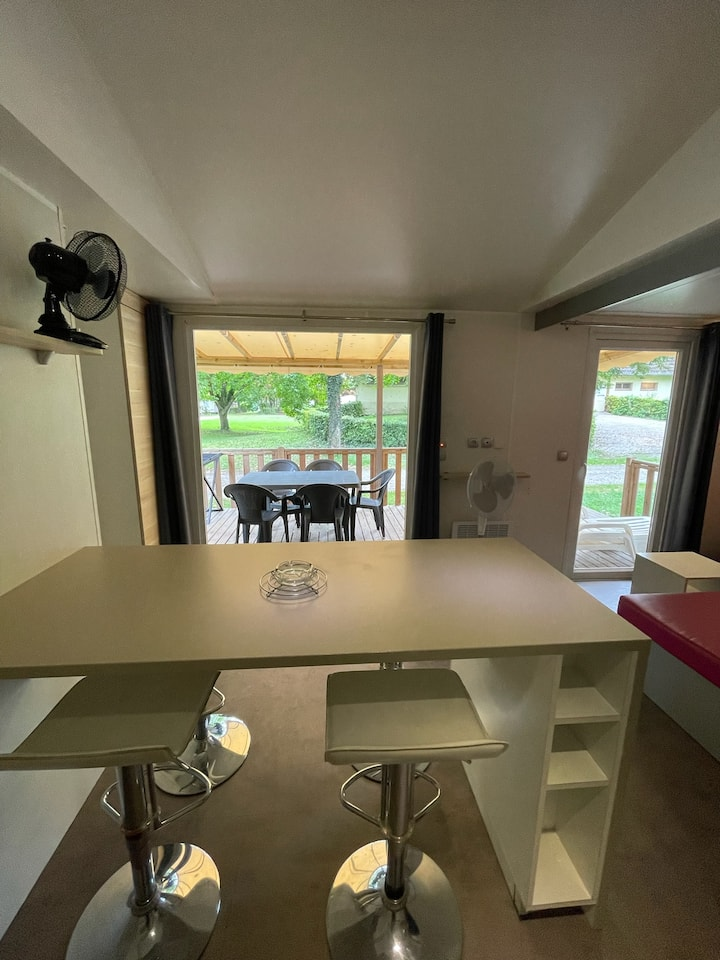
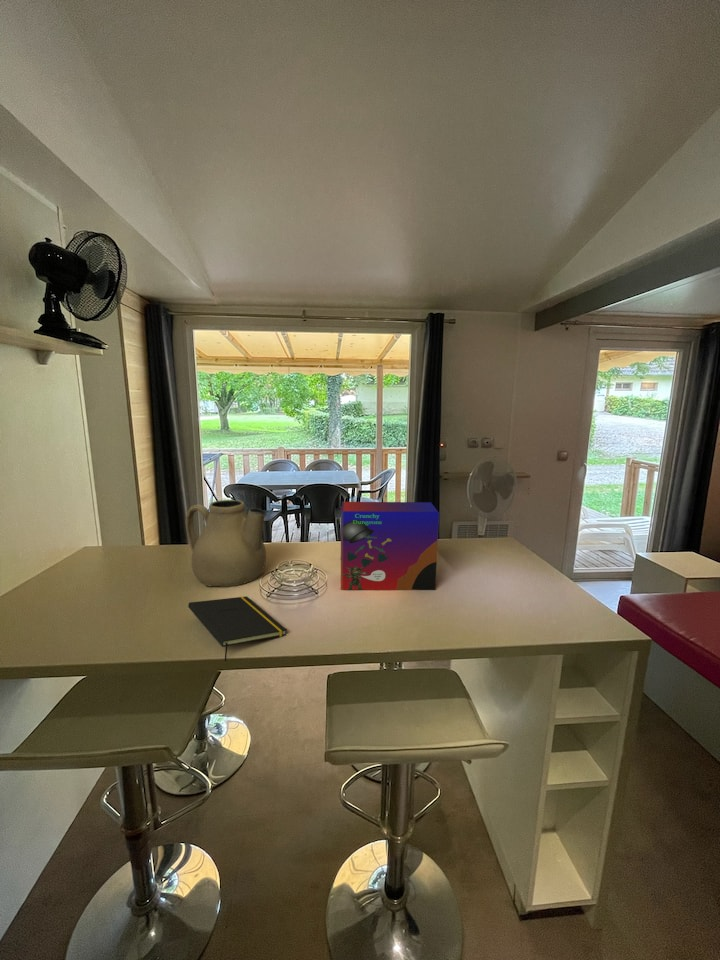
+ cereal box (387, 544)
+ teapot (225, 539)
+ notepad (236, 618)
